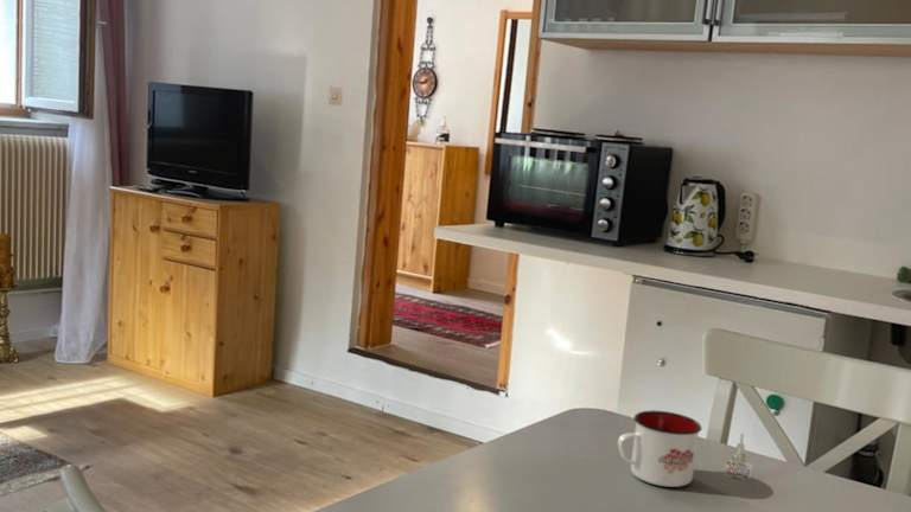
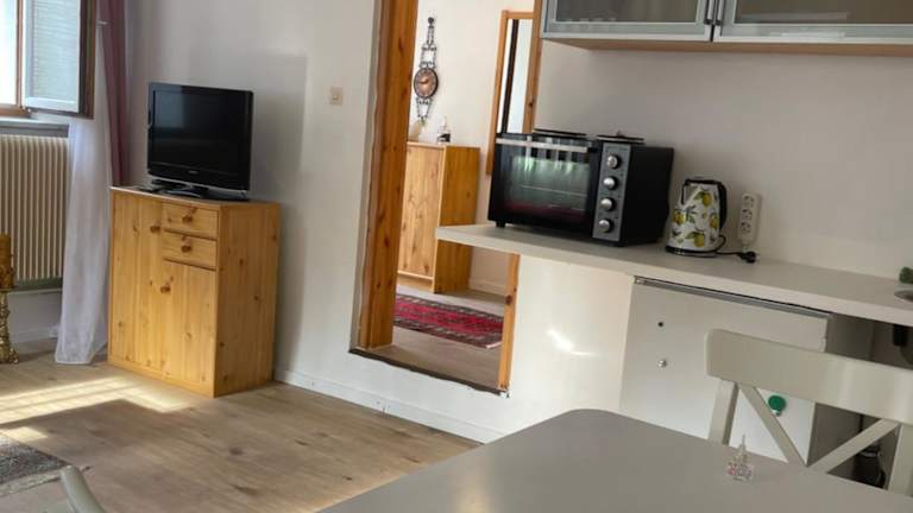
- mug (656, 448)
